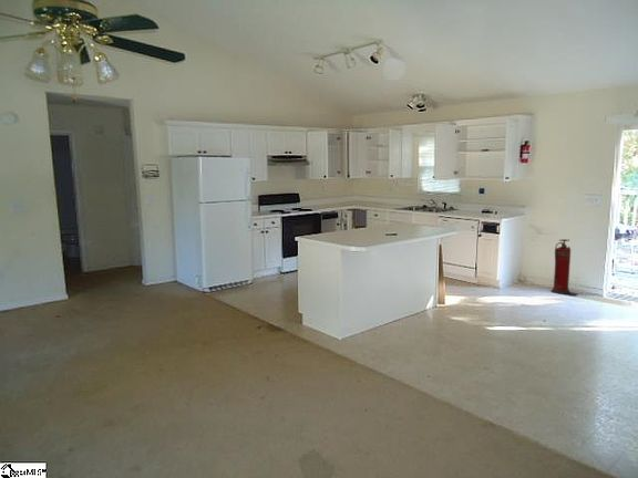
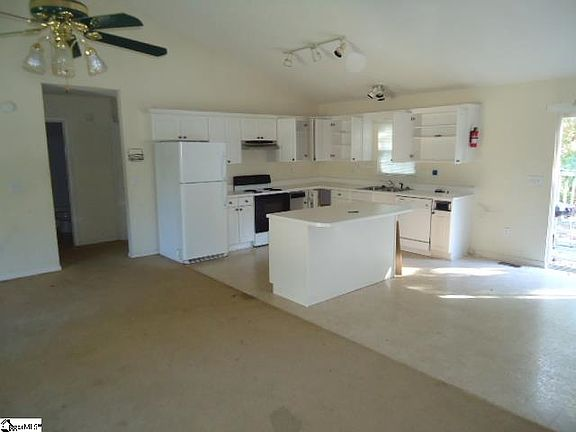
- fire extinguisher (562, 266)
